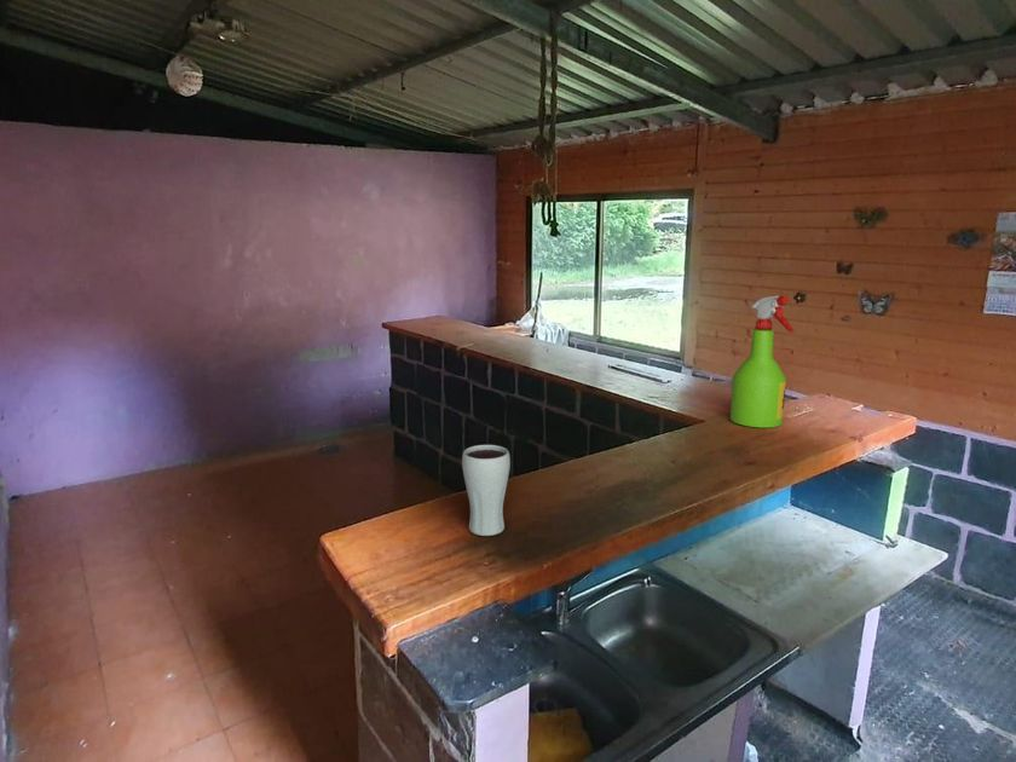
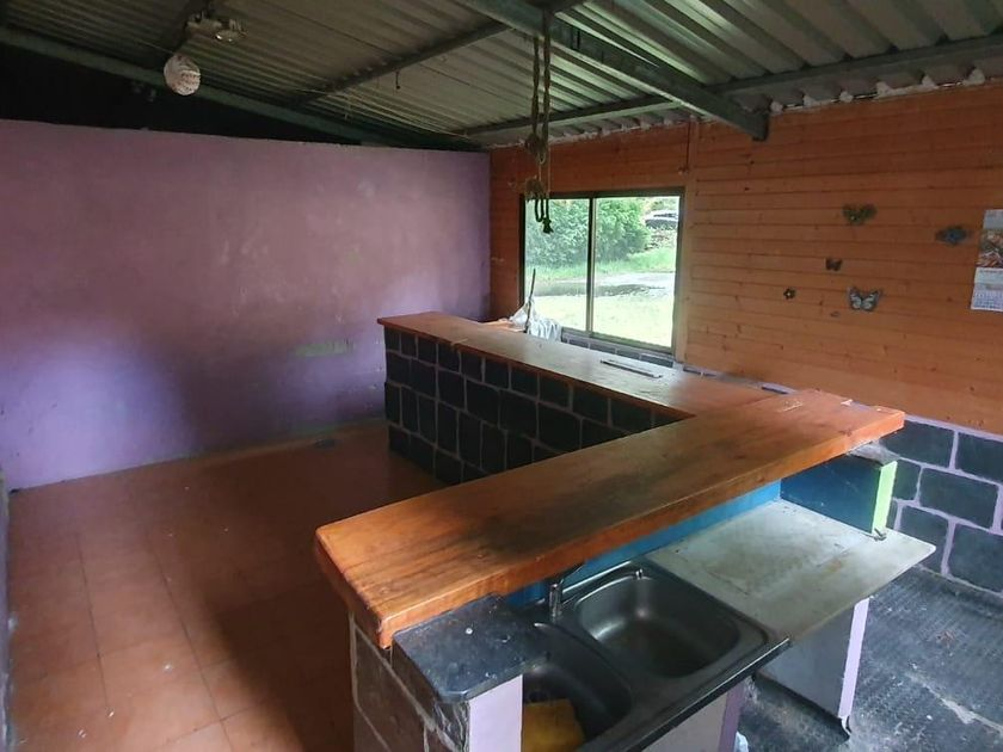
- drinking glass (486, 491)
- spray bottle (766, 359)
